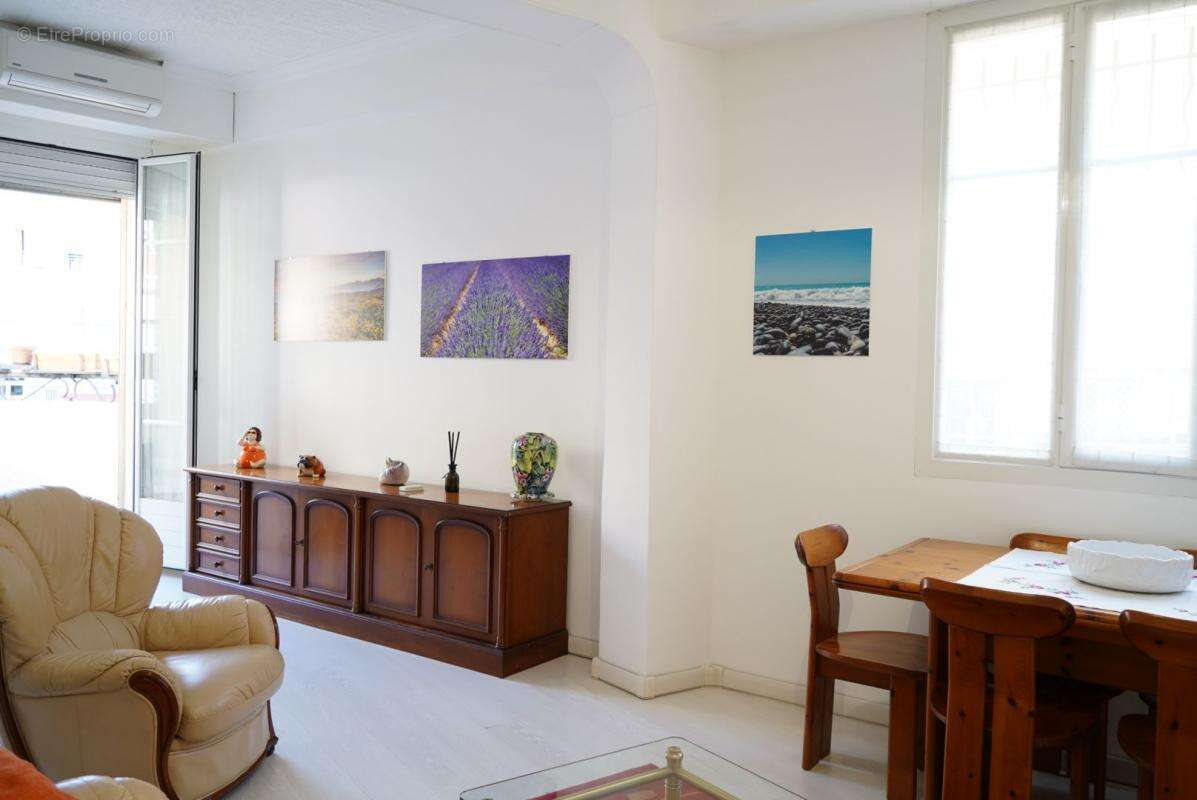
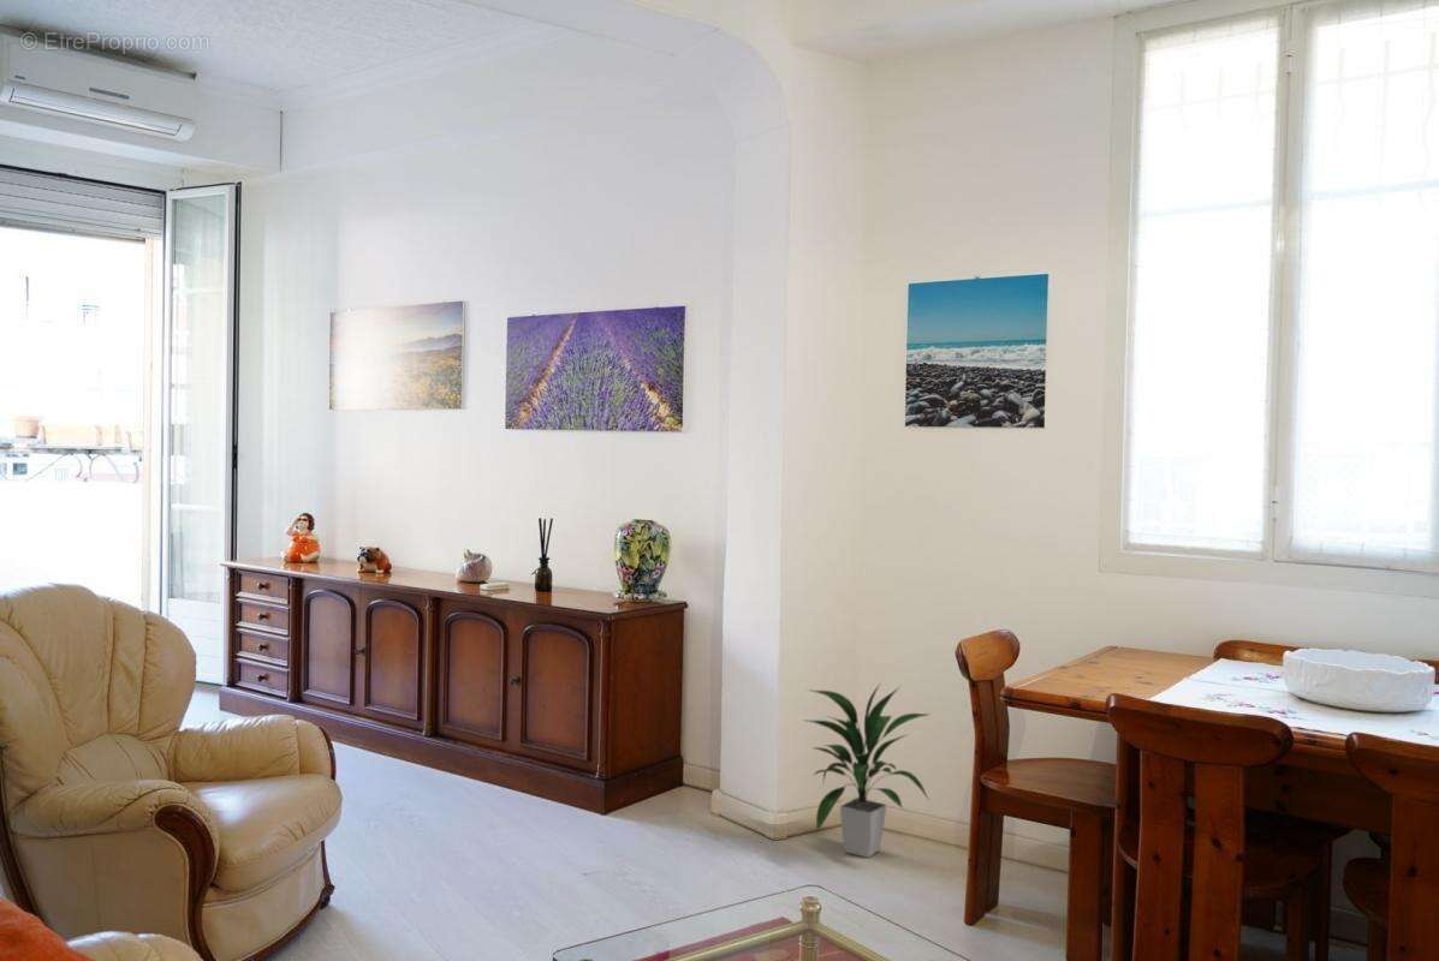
+ indoor plant (858, 765)
